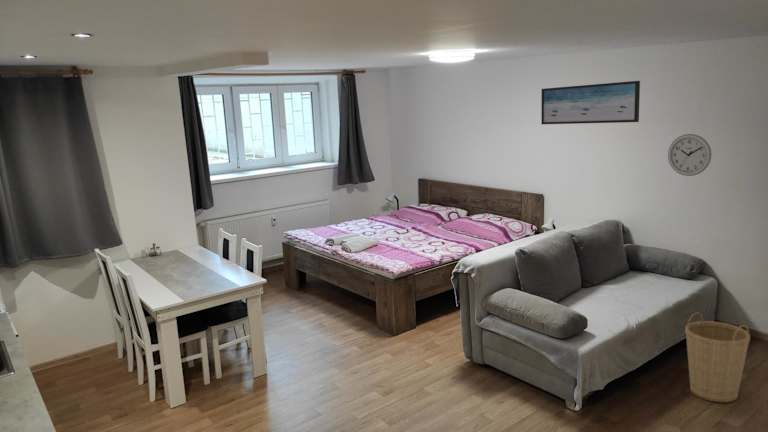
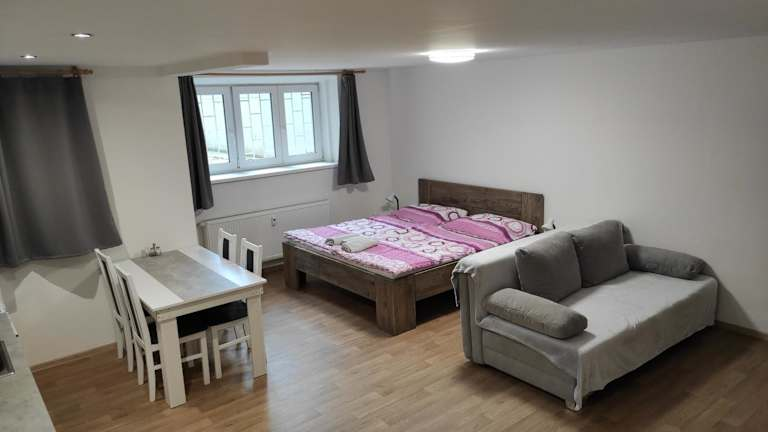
- basket (715, 355)
- wall art (586, 104)
- wall clock (688, 155)
